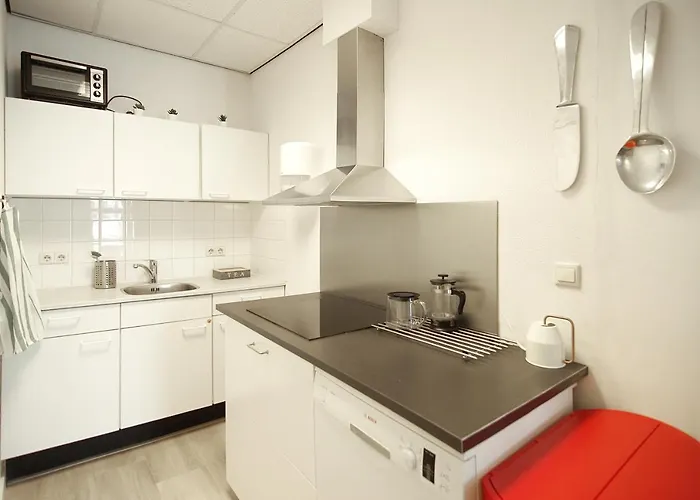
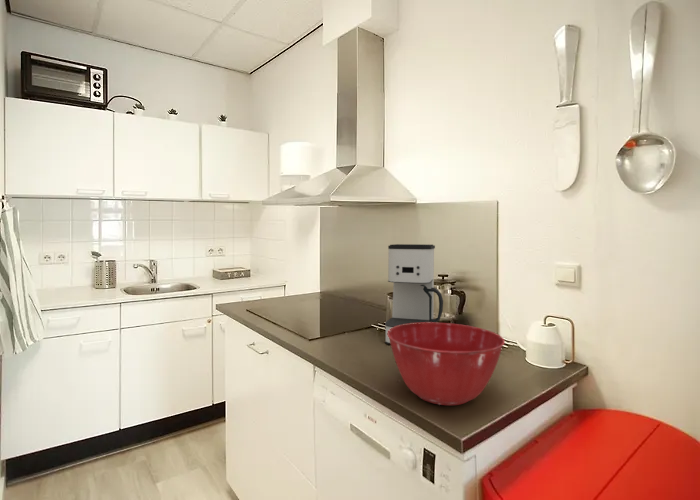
+ mixing bowl (443, 364)
+ coffee maker (414, 292)
